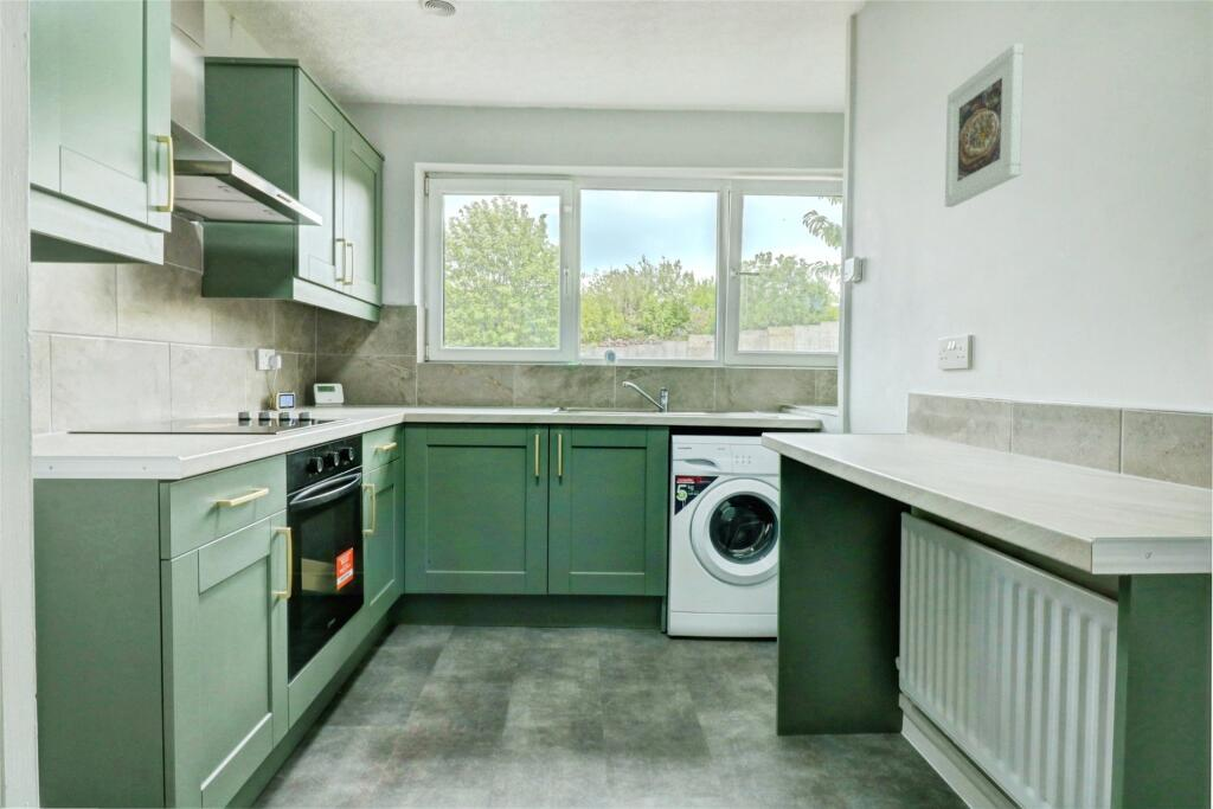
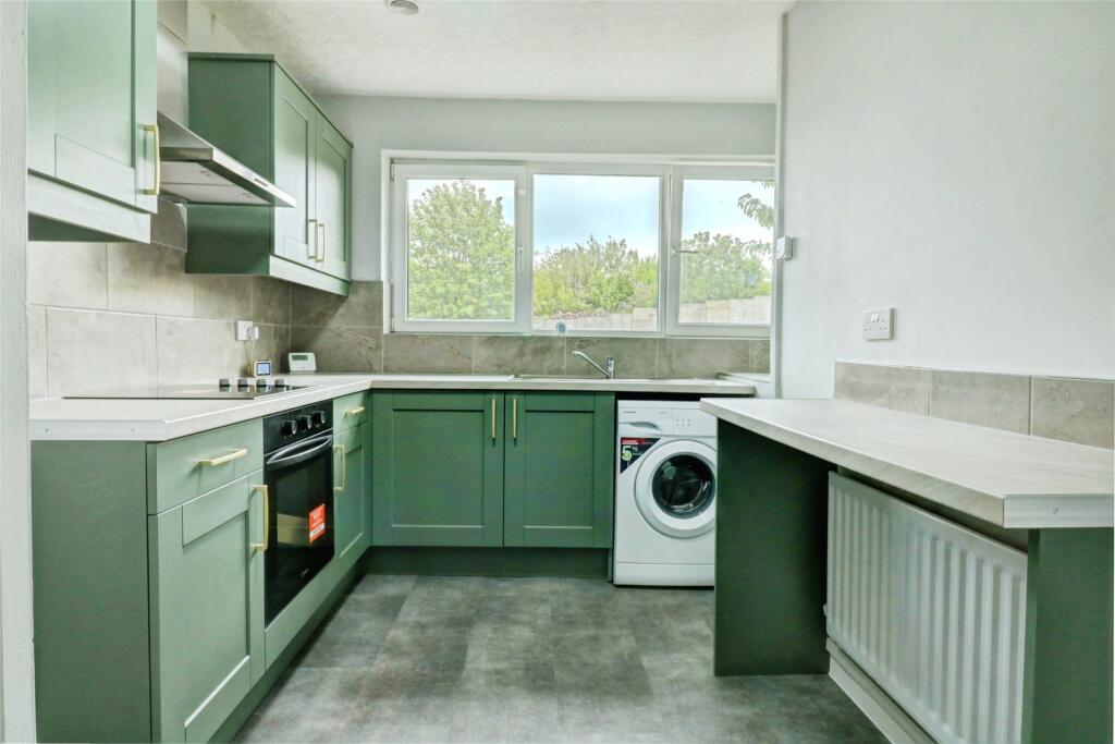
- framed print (981, 131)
